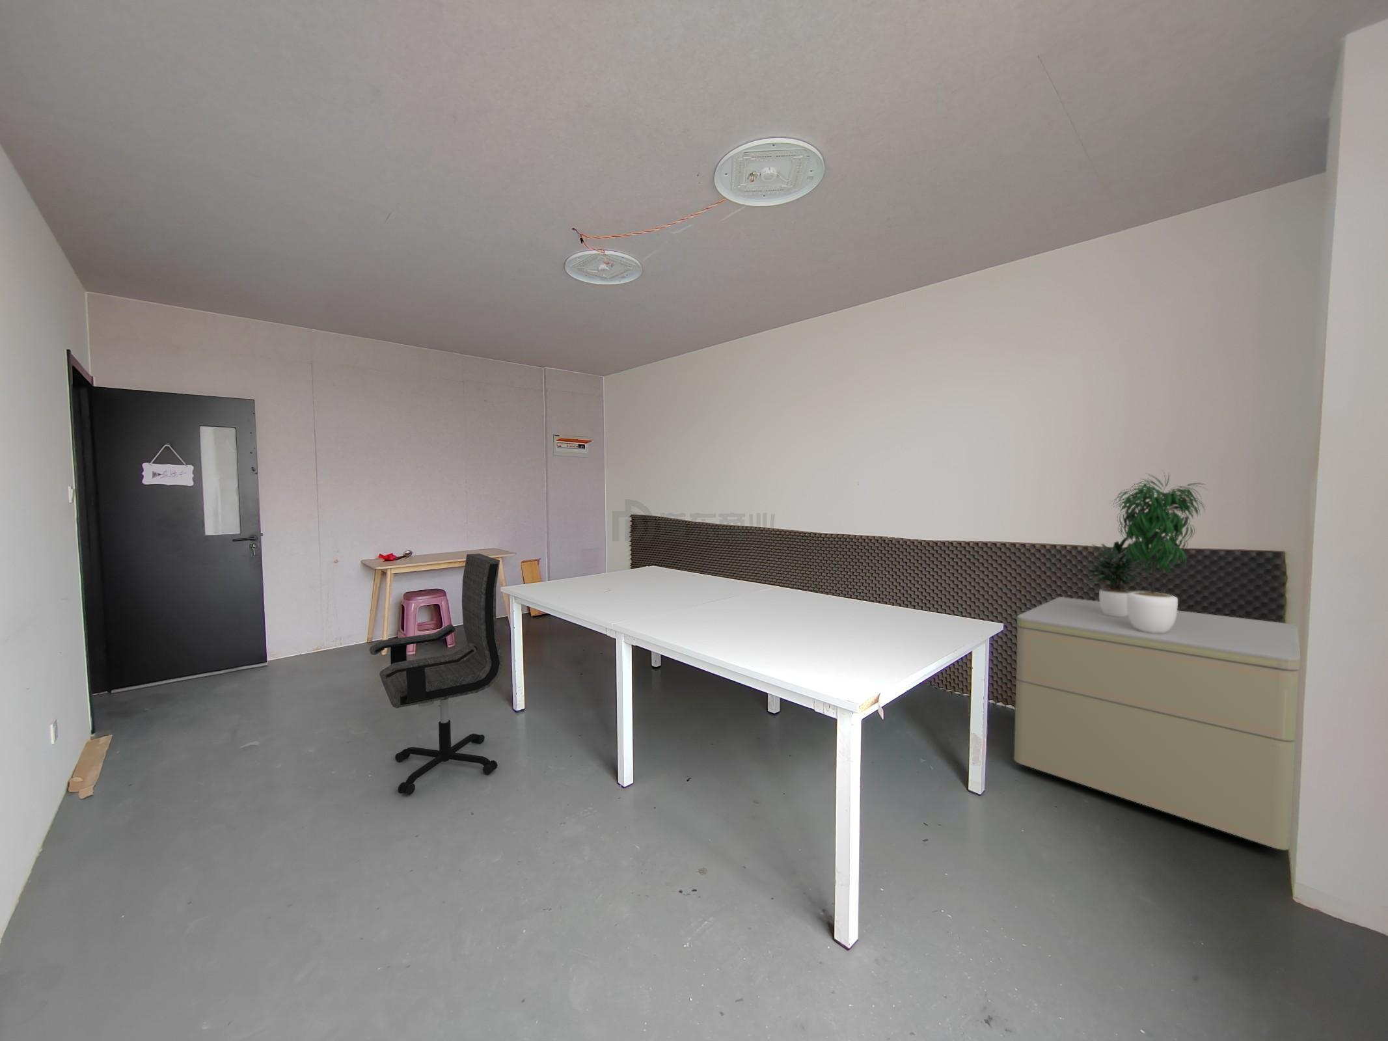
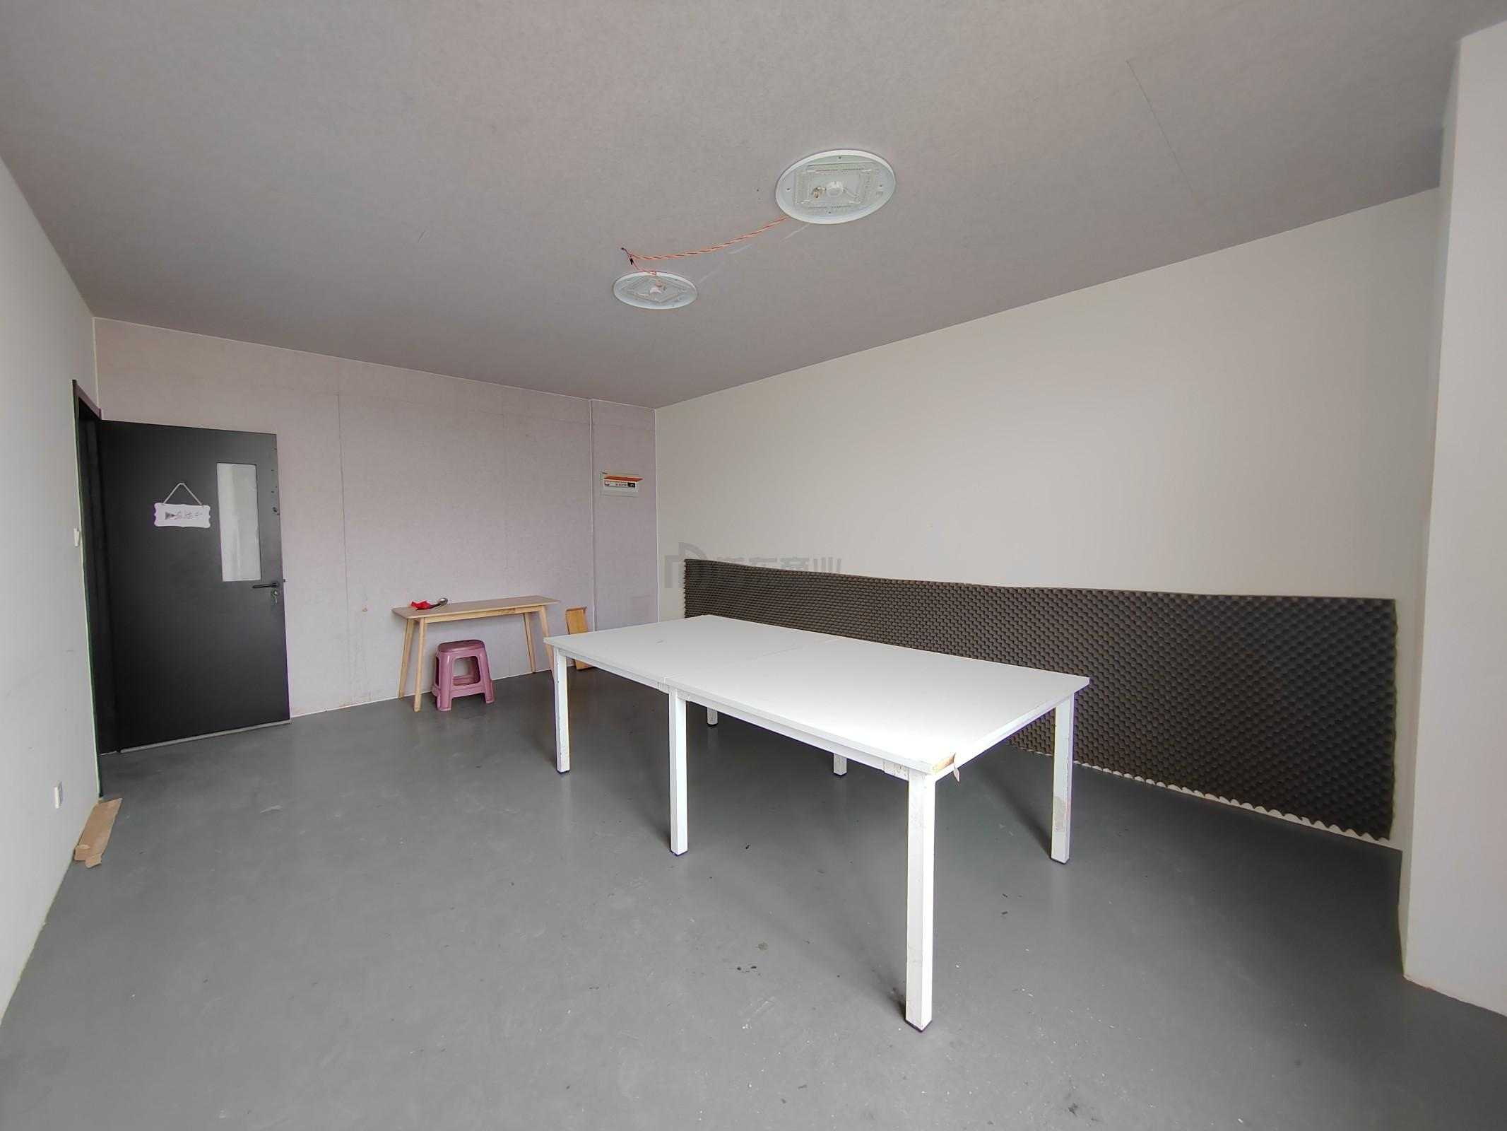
- nightstand (1147, 699)
- potted plant (1139, 547)
- office chair (436, 664)
